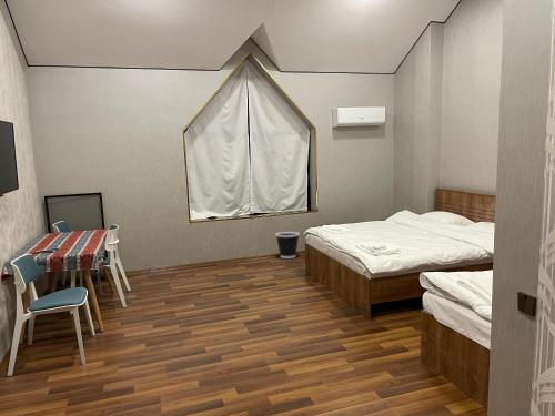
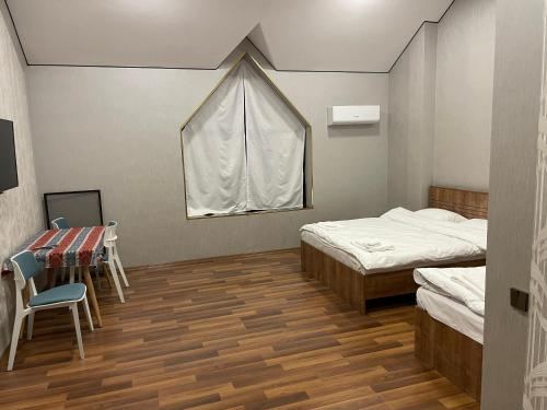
- wastebasket (287, 245)
